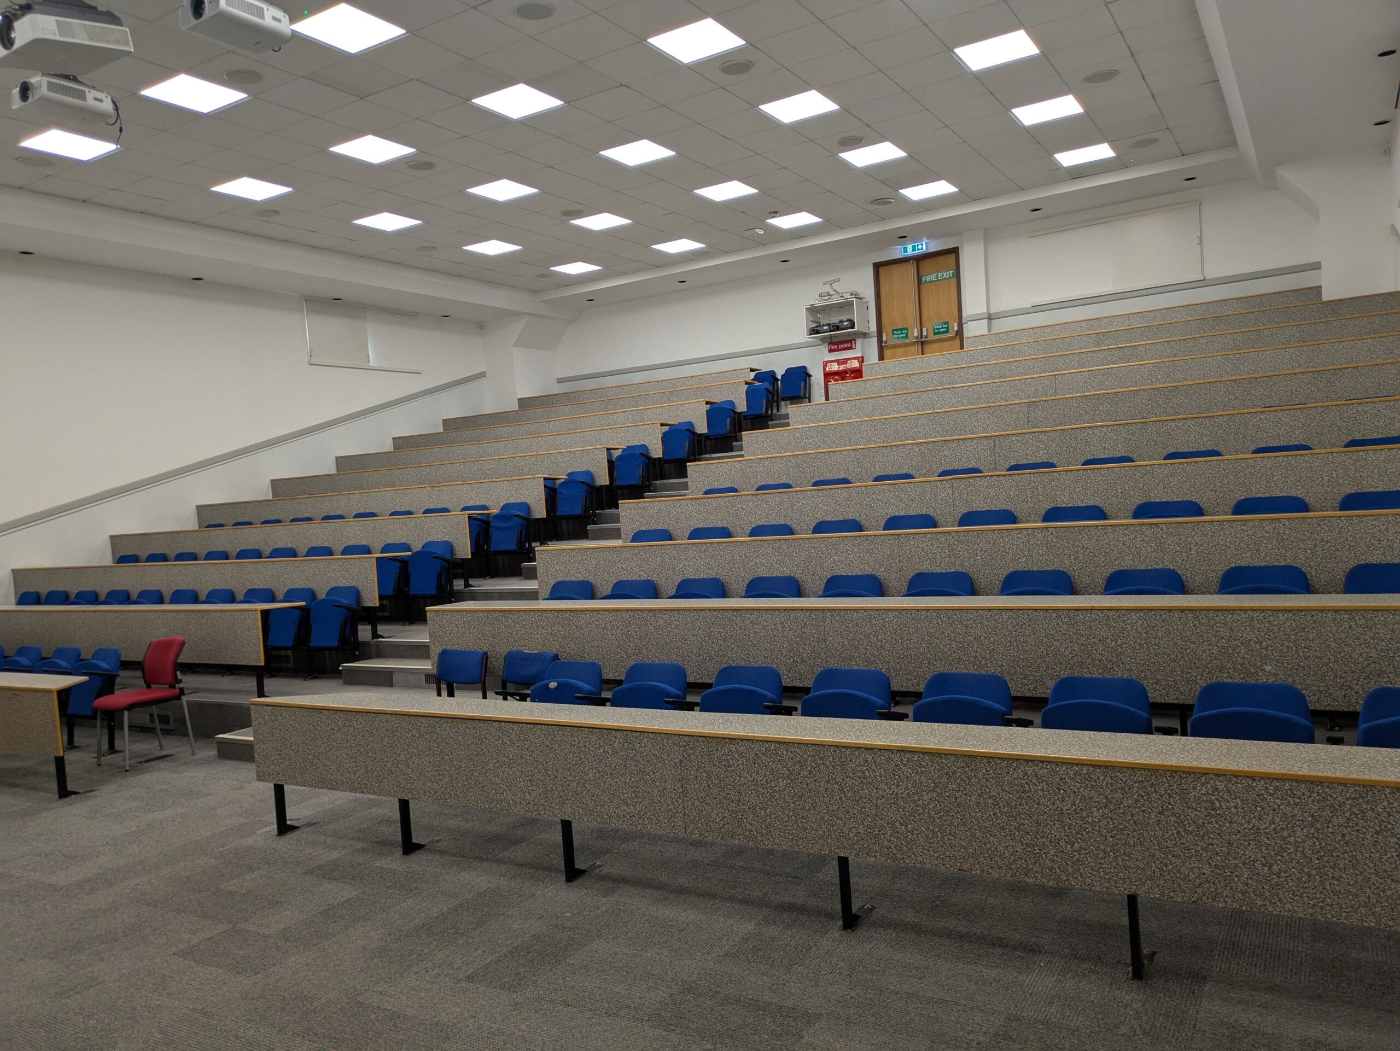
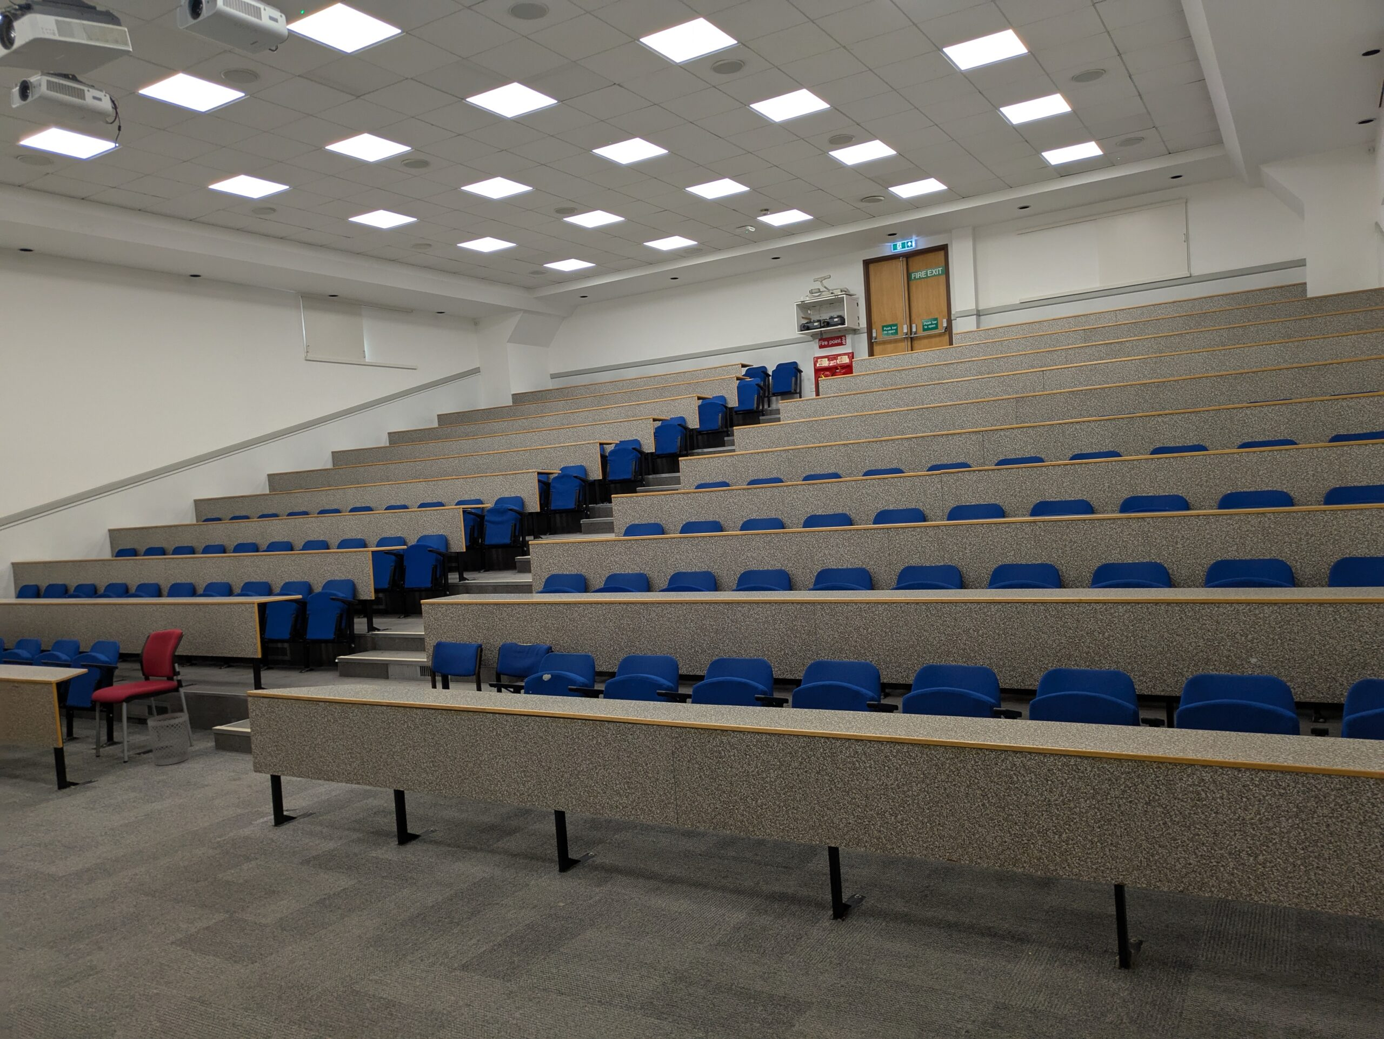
+ wastebasket (170, 739)
